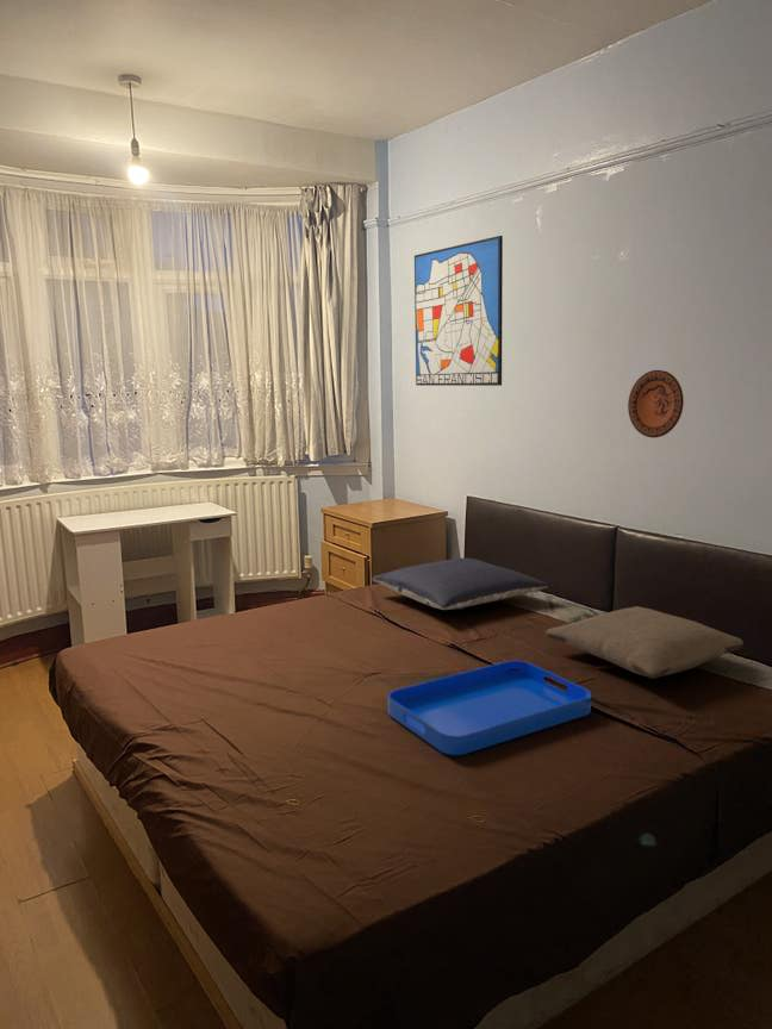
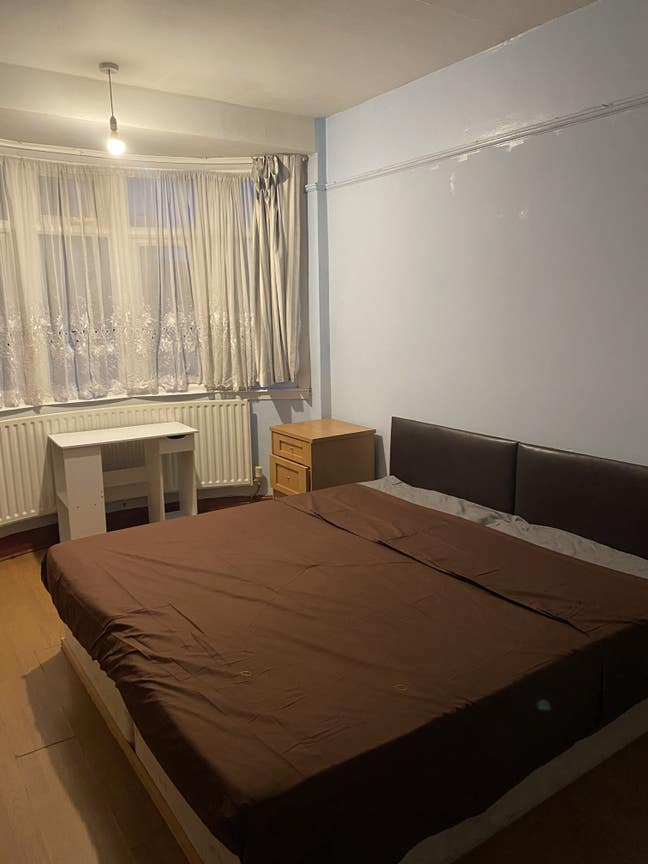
- decorative plate (655, 404)
- wall art (455, 317)
- serving tray (488, 703)
- pillow (643, 638)
- pillow (457, 582)
